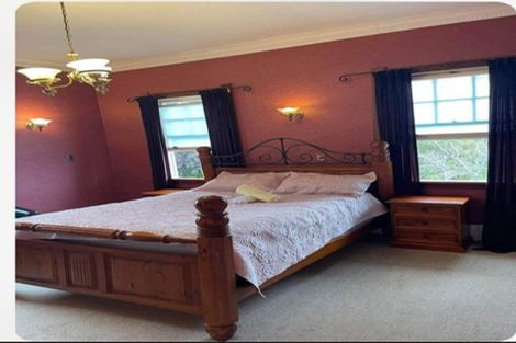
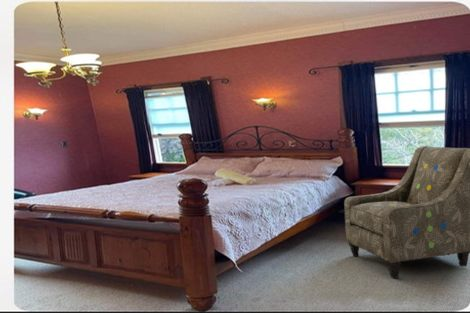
+ armchair (410, 205)
